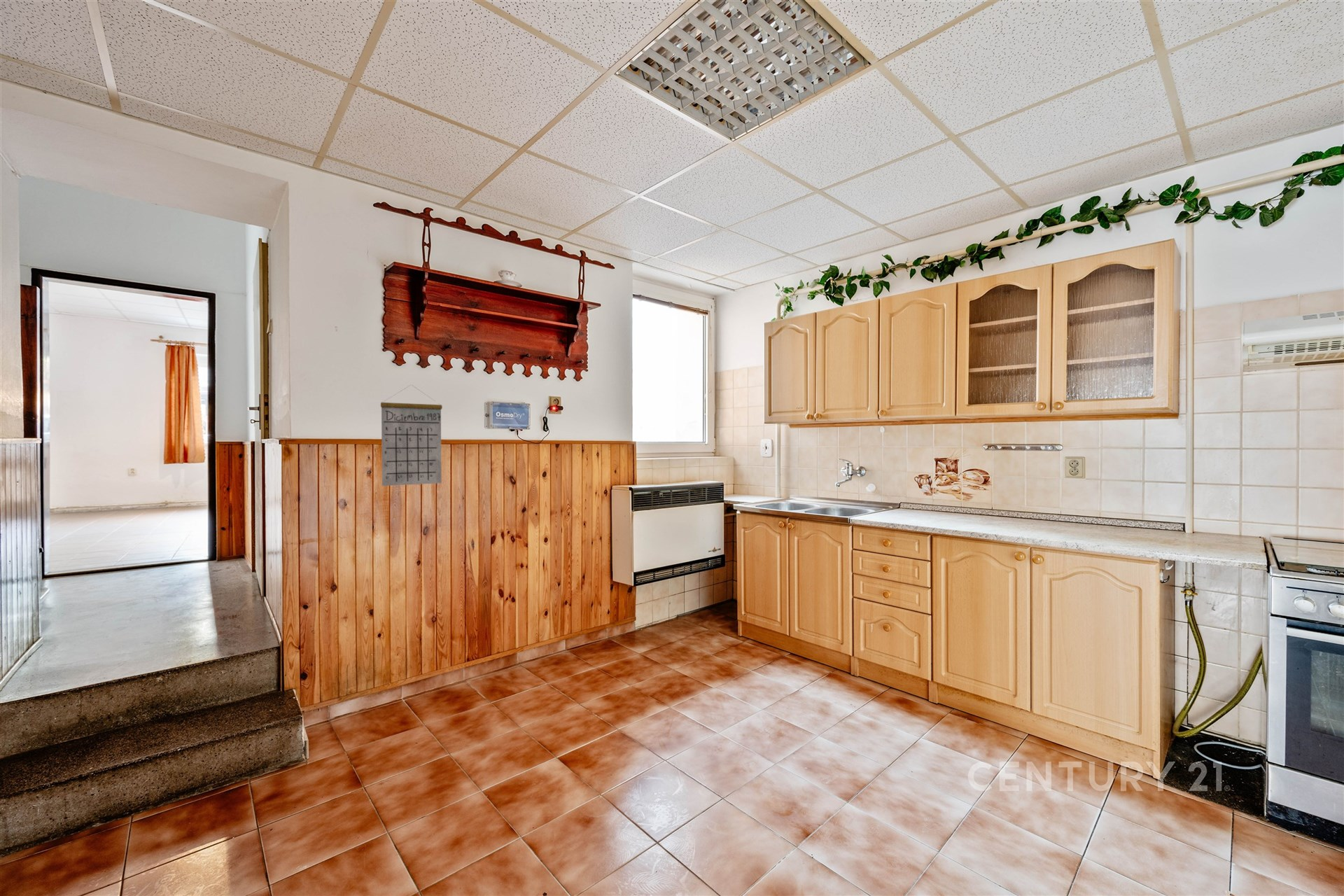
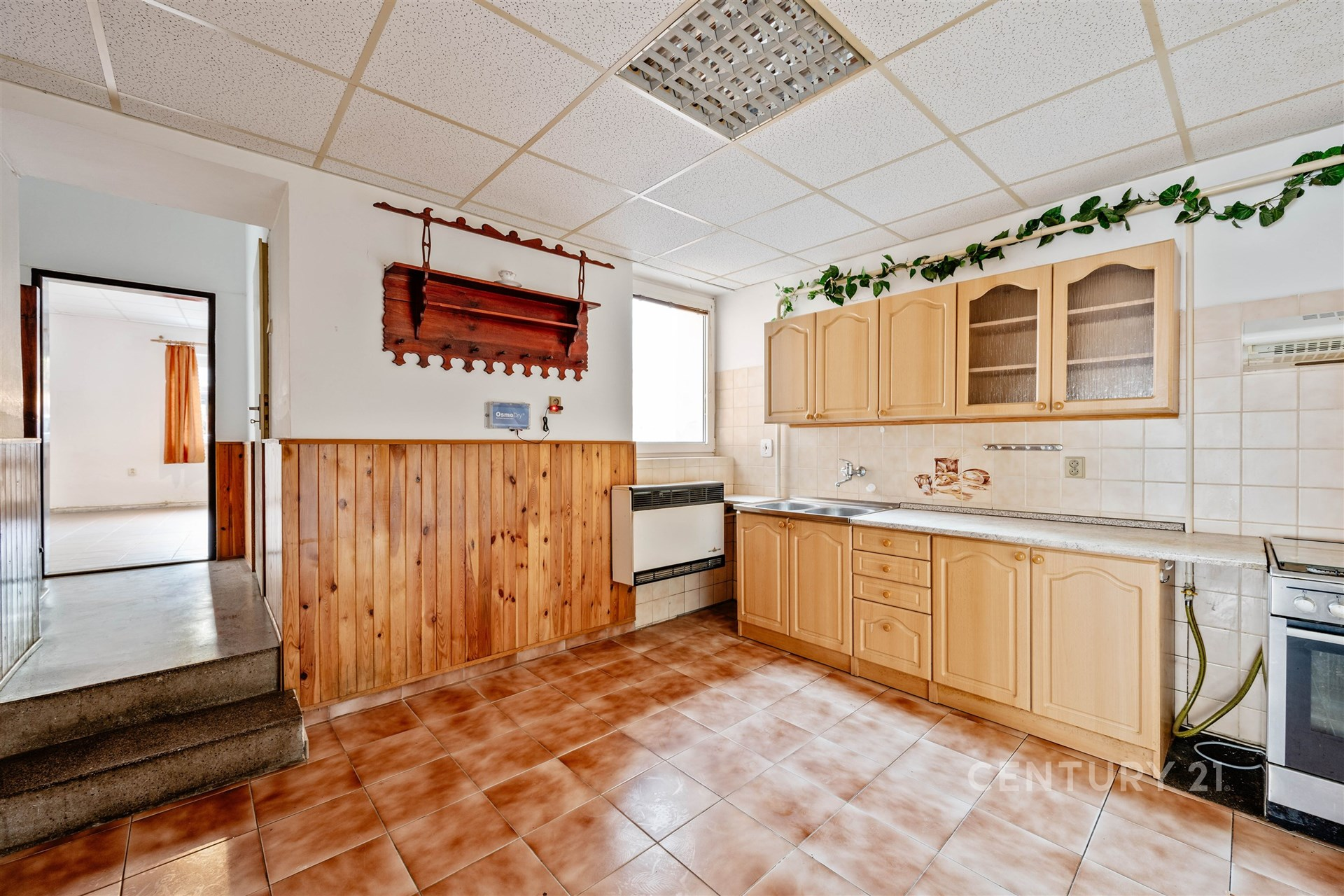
- calendar (412, 434)
